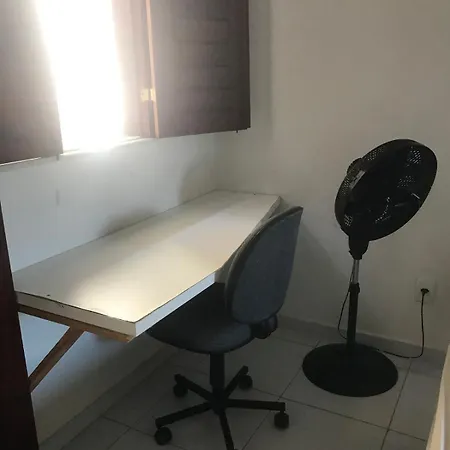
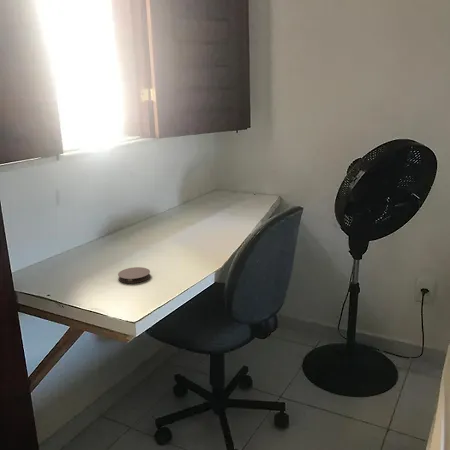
+ coaster (134, 274)
